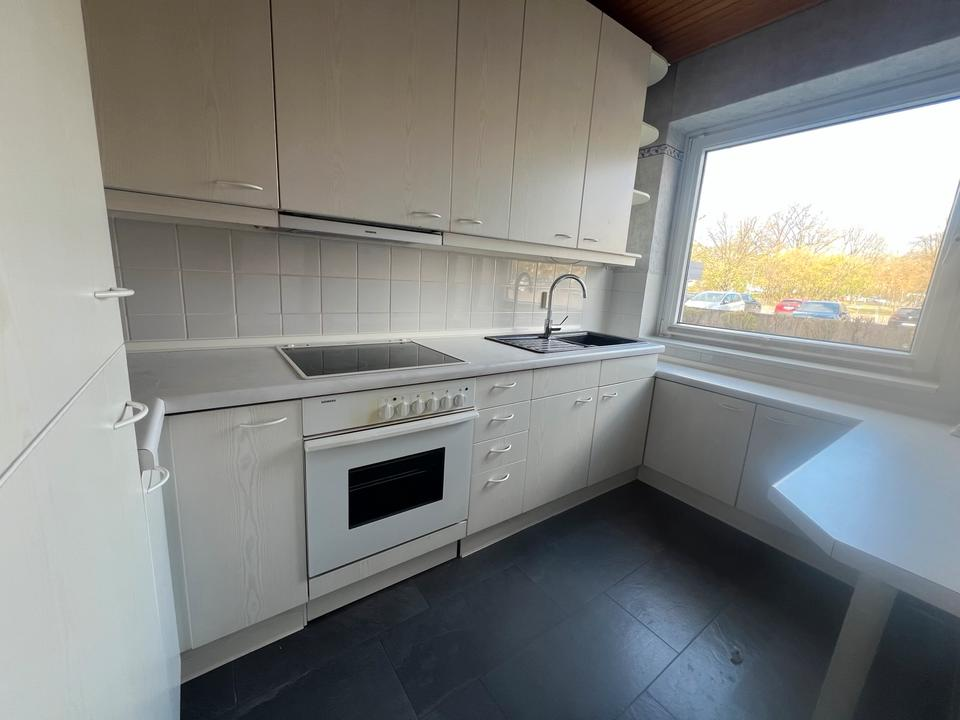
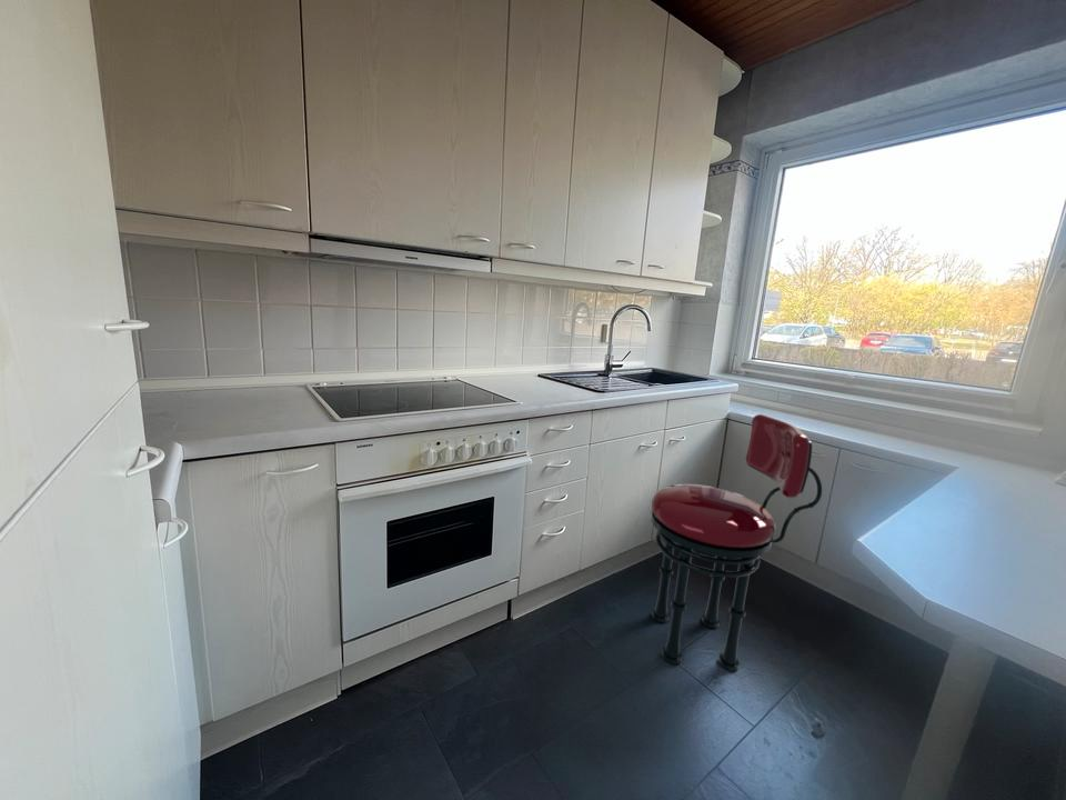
+ stool (722, 536)
